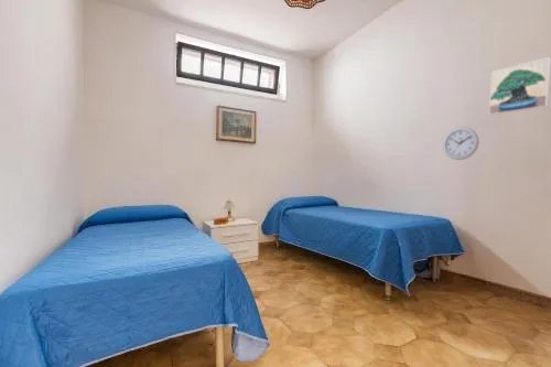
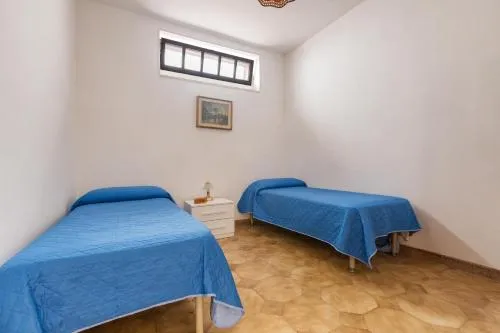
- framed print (517, 87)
- wall clock (460, 143)
